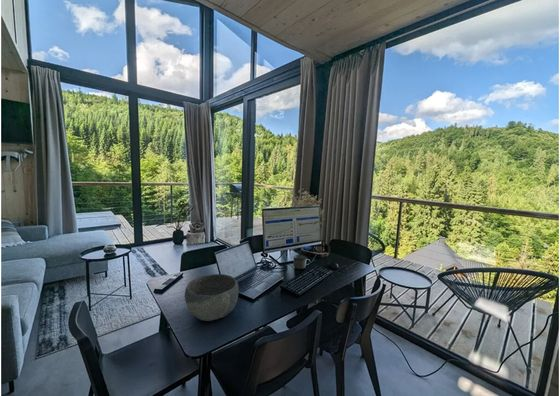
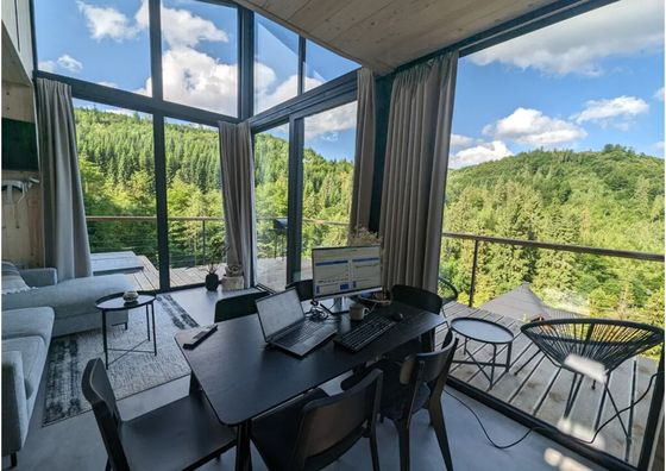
- bowl (212, 298)
